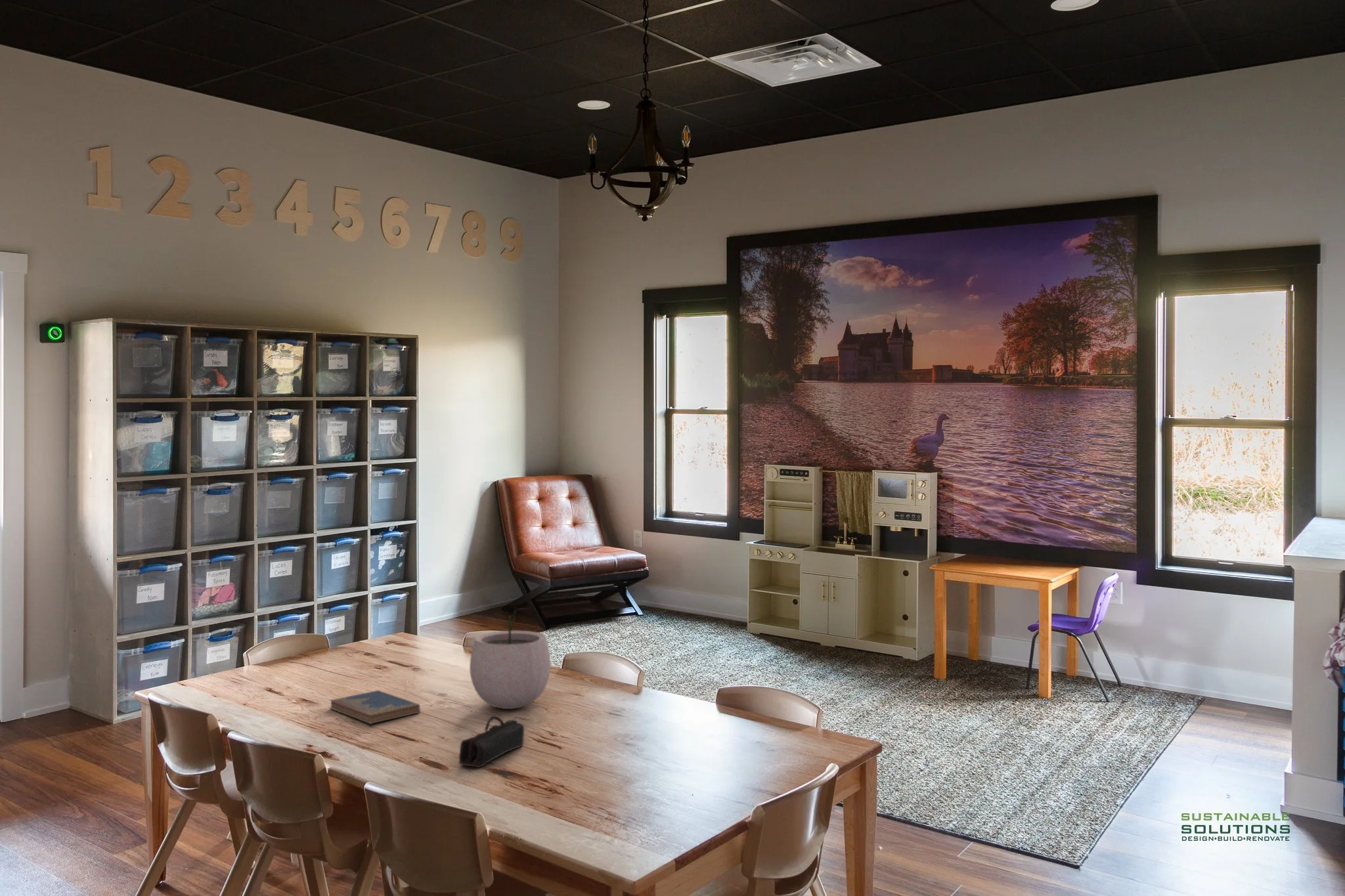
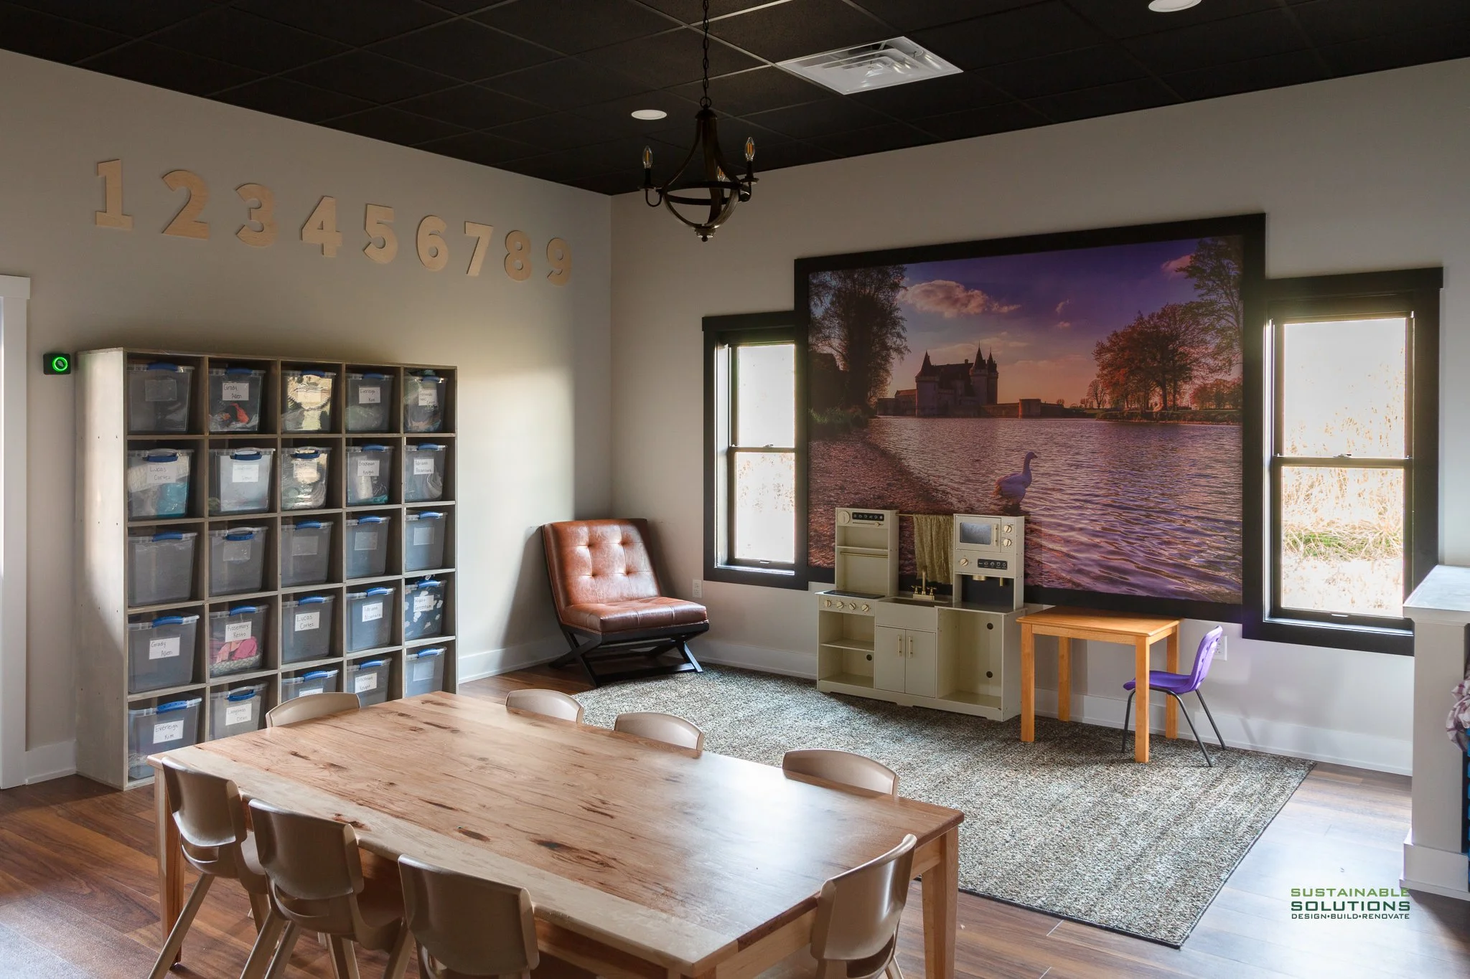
- hardcover book (374, 706)
- plant pot (510, 656)
- pencil case (493, 736)
